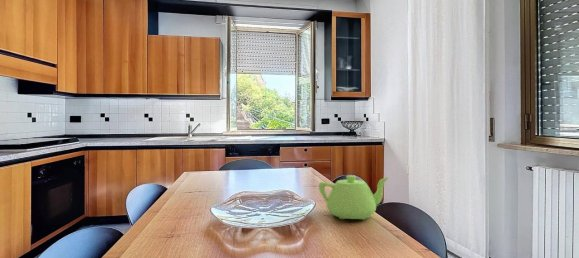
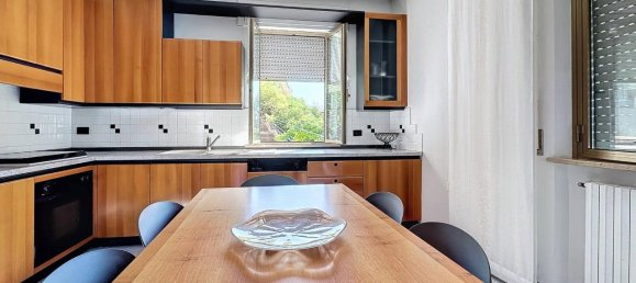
- teapot (353, 195)
